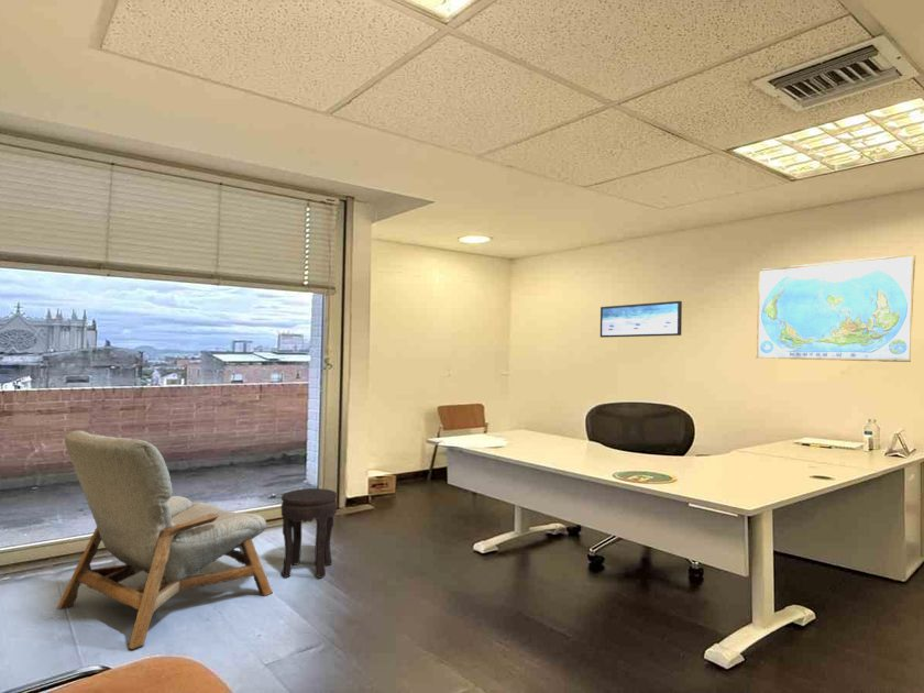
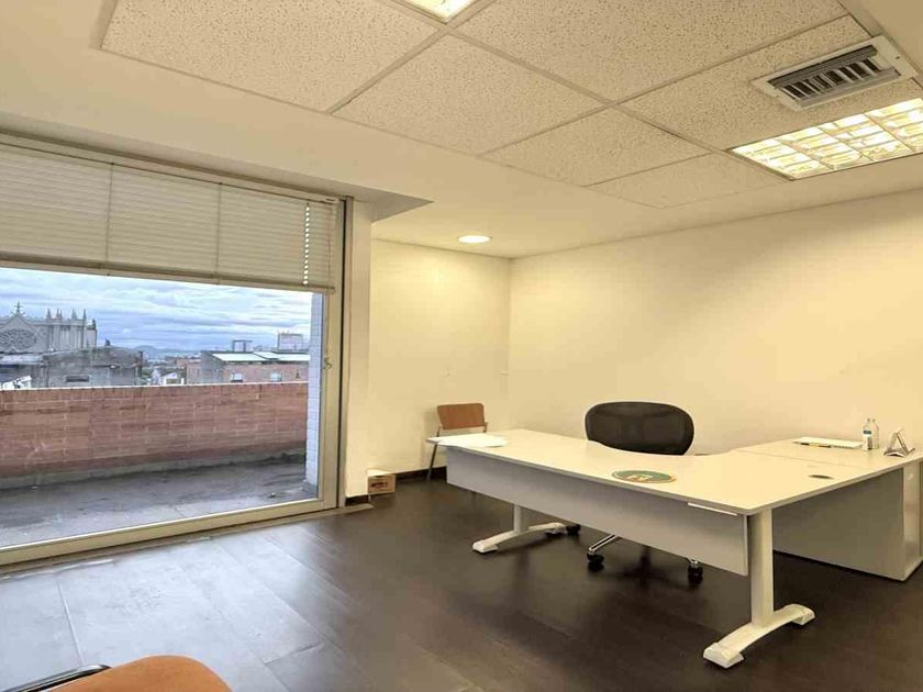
- side table (300, 532)
- wall art (638, 320)
- world map (828, 310)
- armchair (167, 513)
